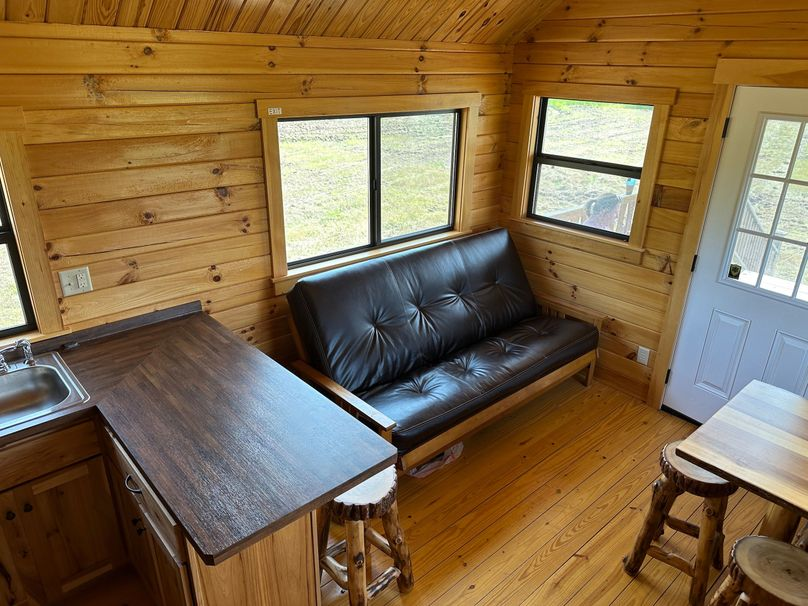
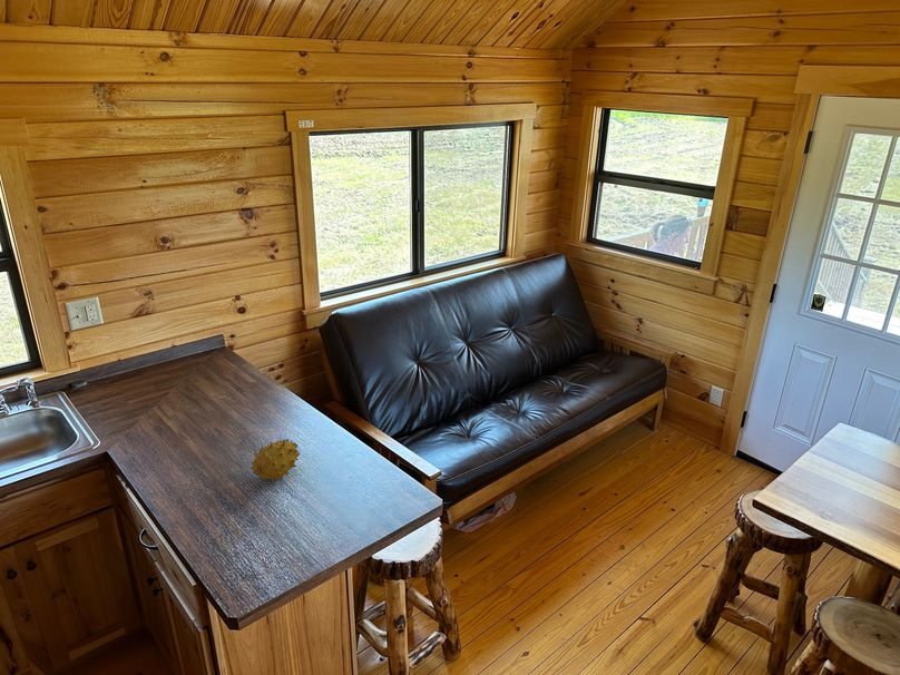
+ fruit (276, 457)
